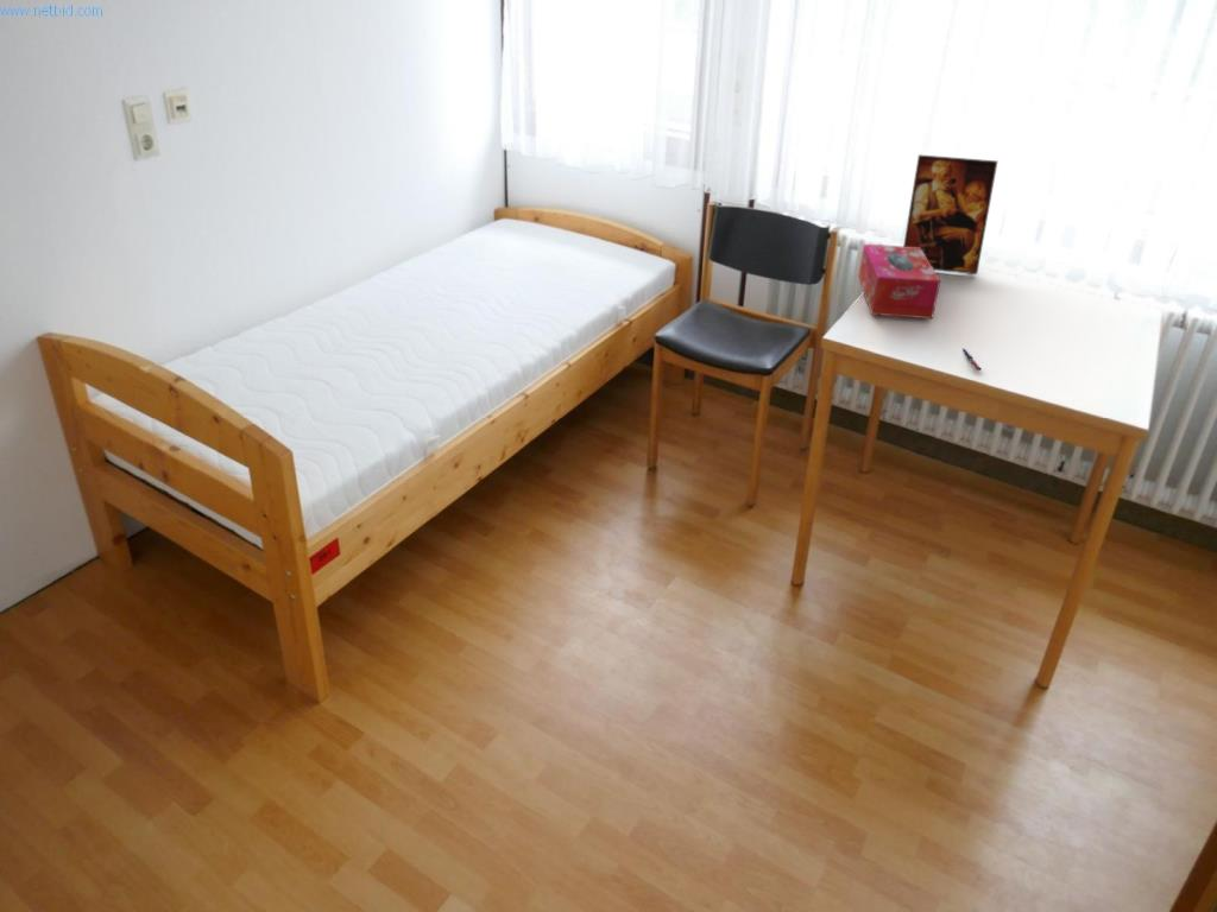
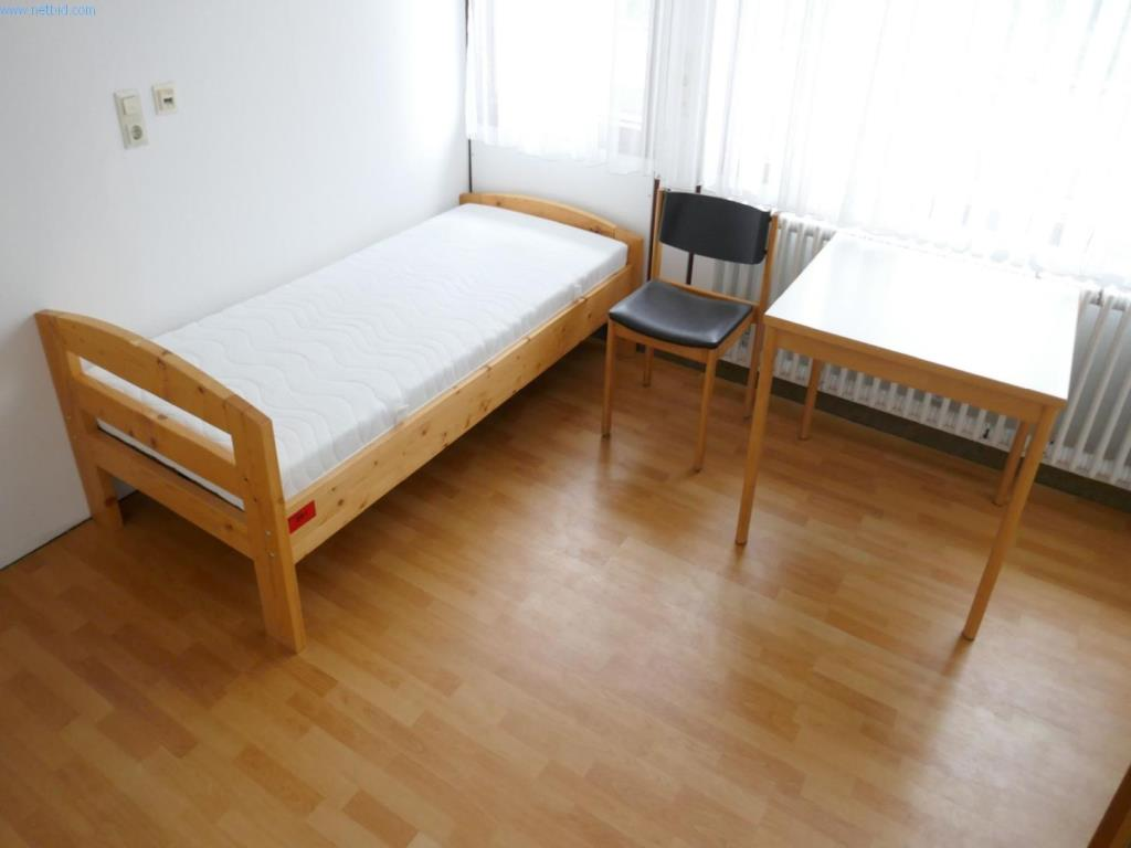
- pen (971, 357)
- picture frame (947, 214)
- tissue box (896, 279)
